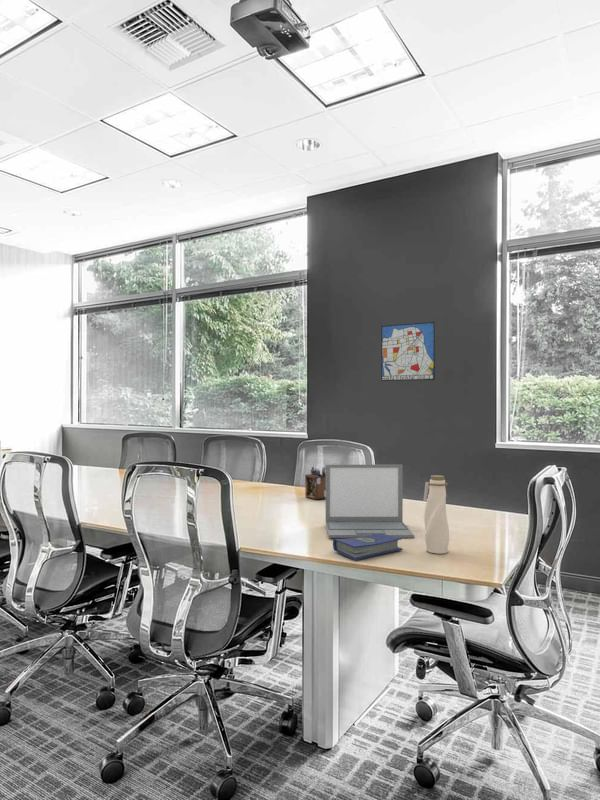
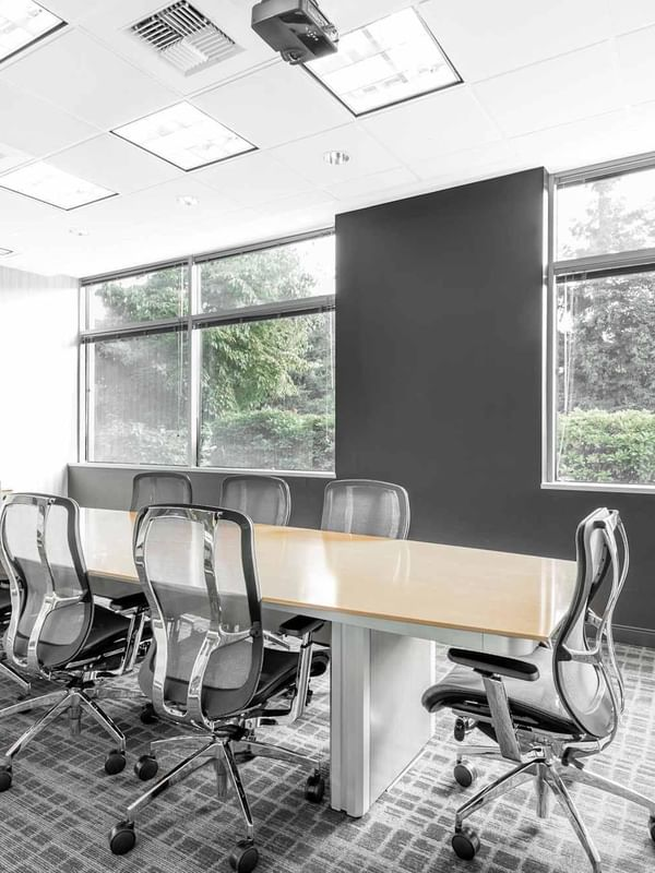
- water bottle (435, 513)
- laptop (367, 499)
- wall art (407, 352)
- desk organizer (316, 482)
- hardcover book (366, 544)
